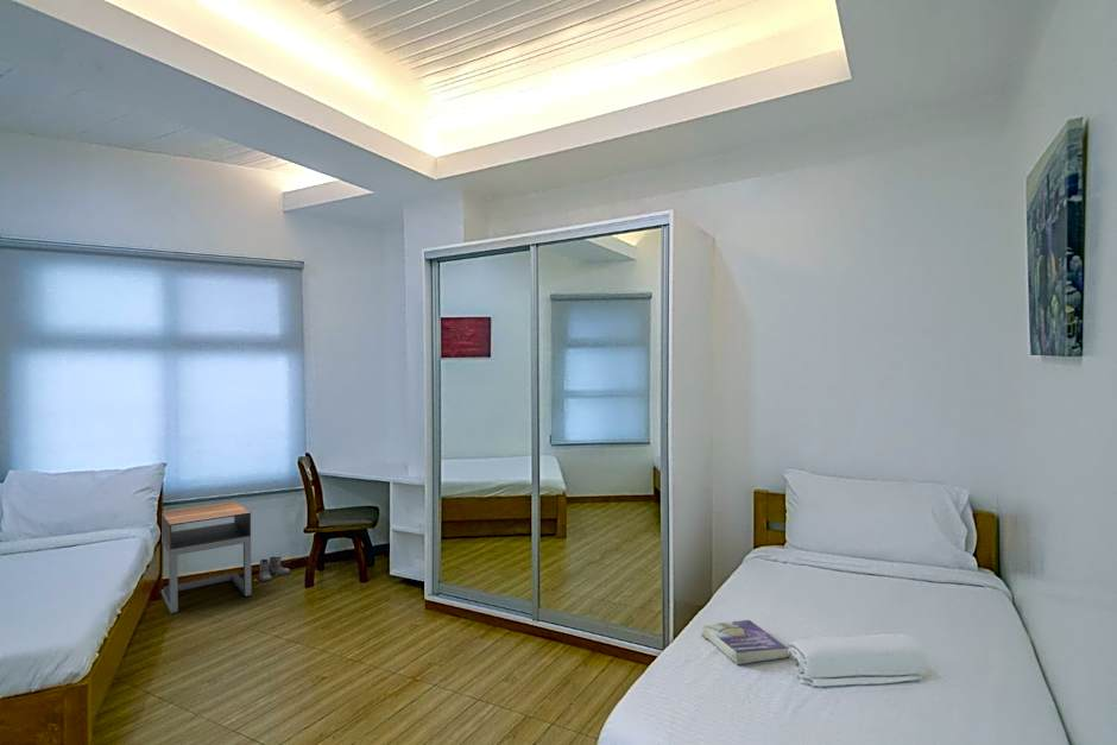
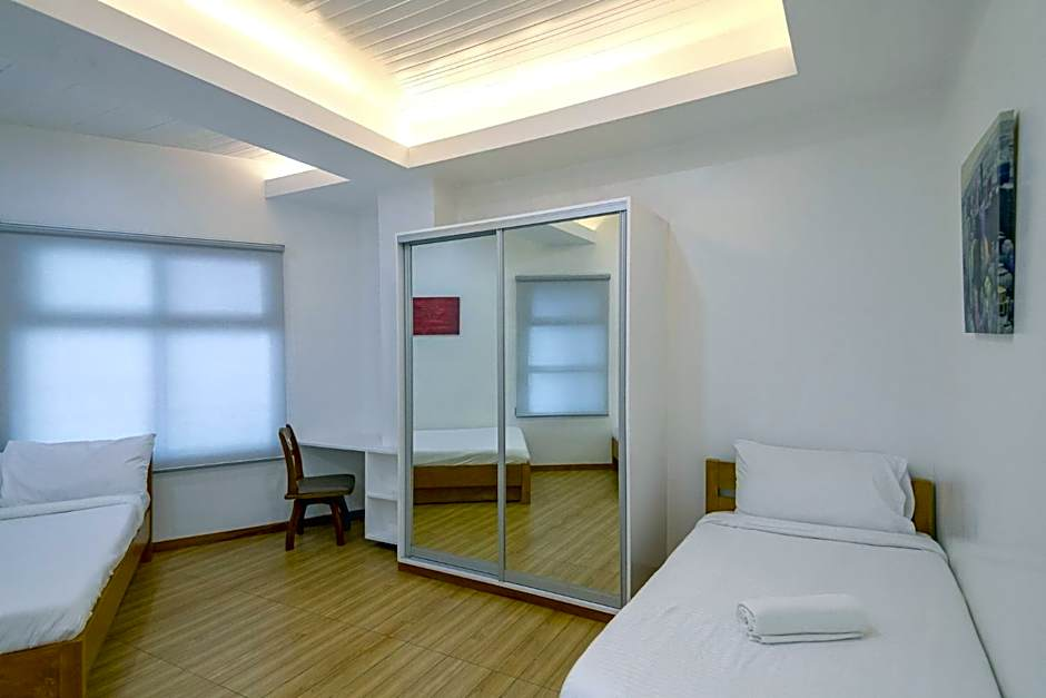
- nightstand (204, 549)
- book (743, 638)
- boots (271, 568)
